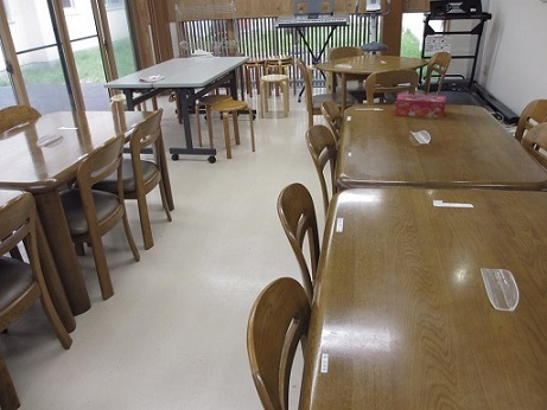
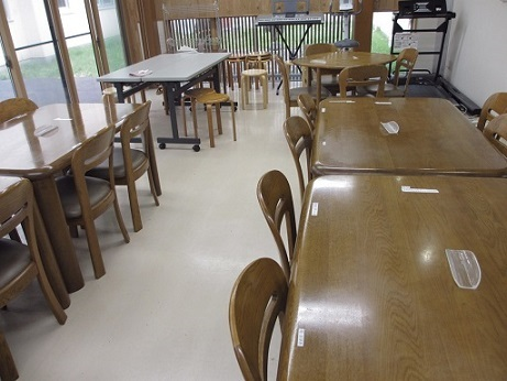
- tissue box (420, 105)
